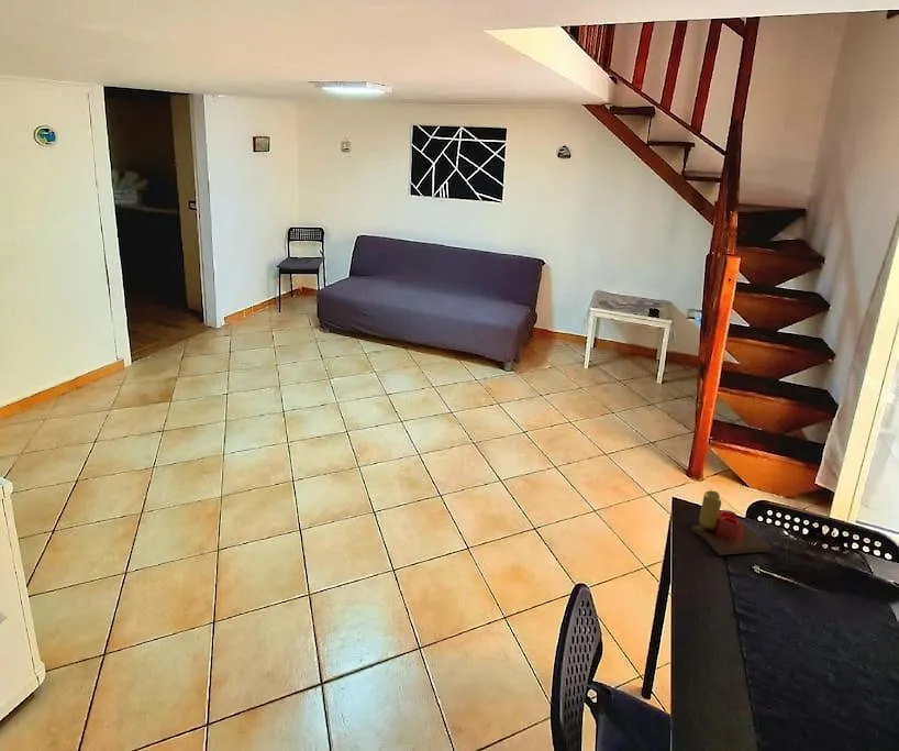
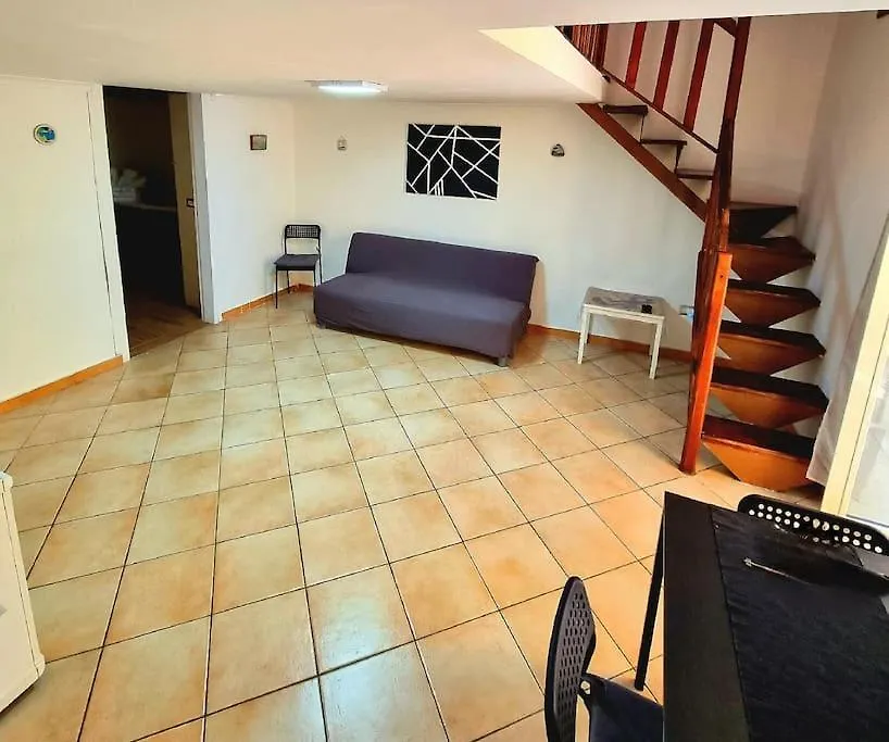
- candle (732, 520)
